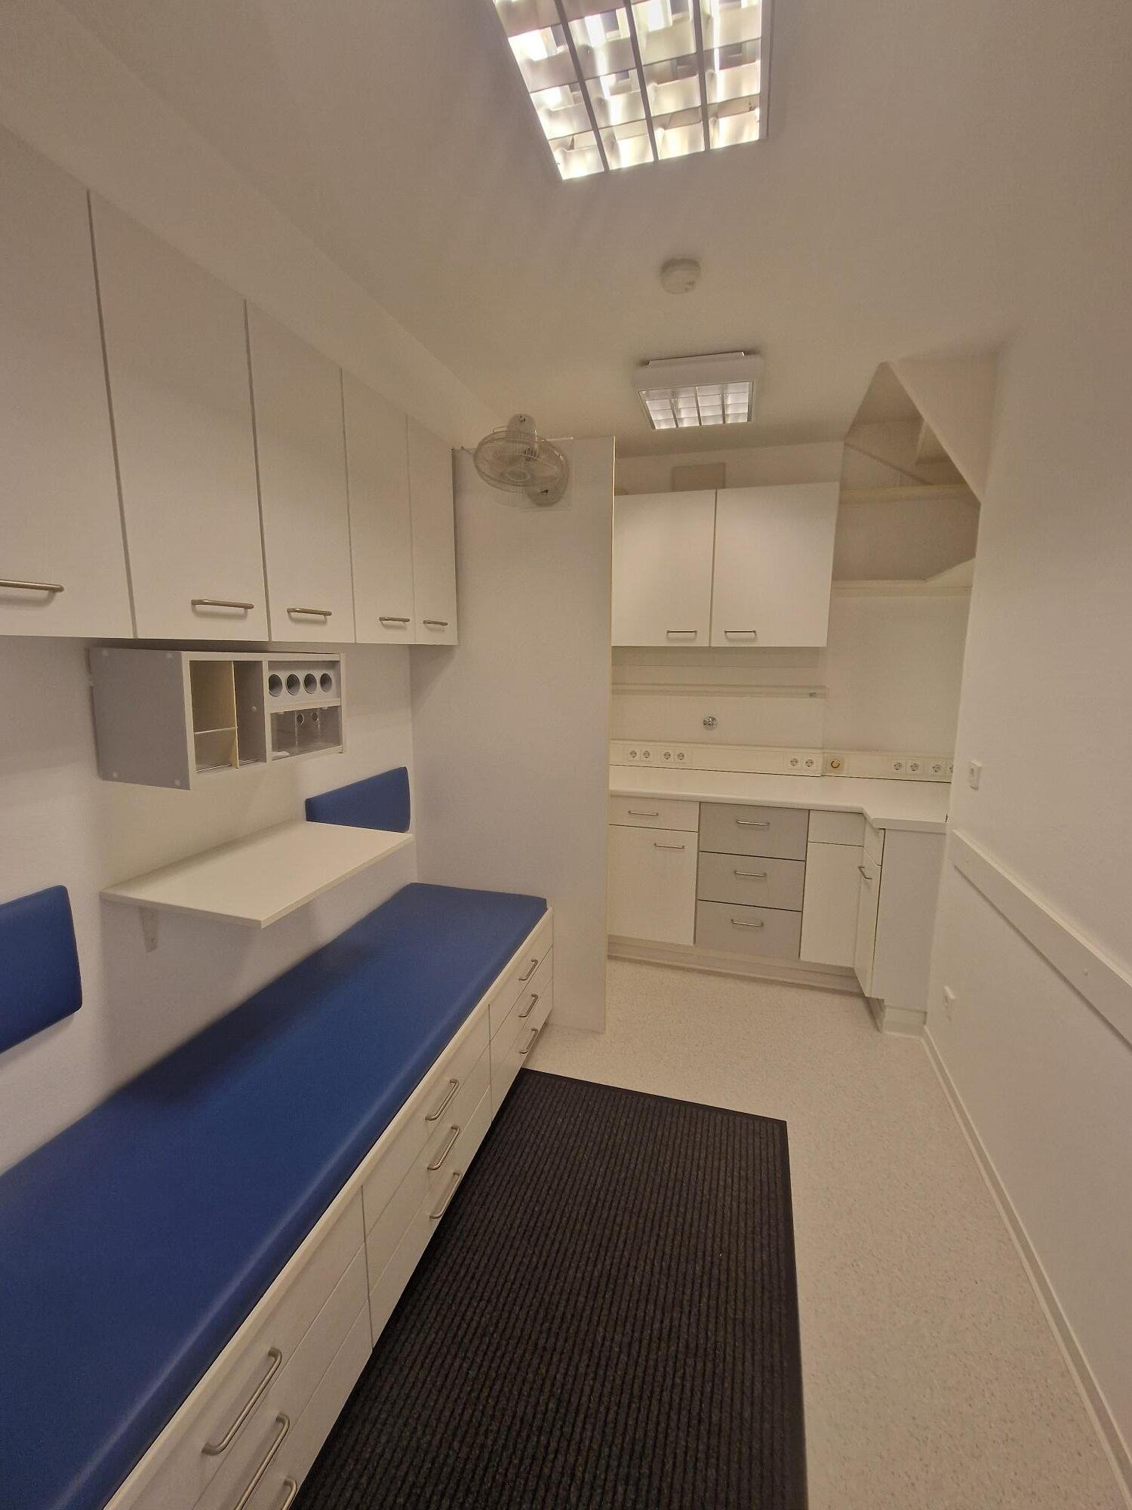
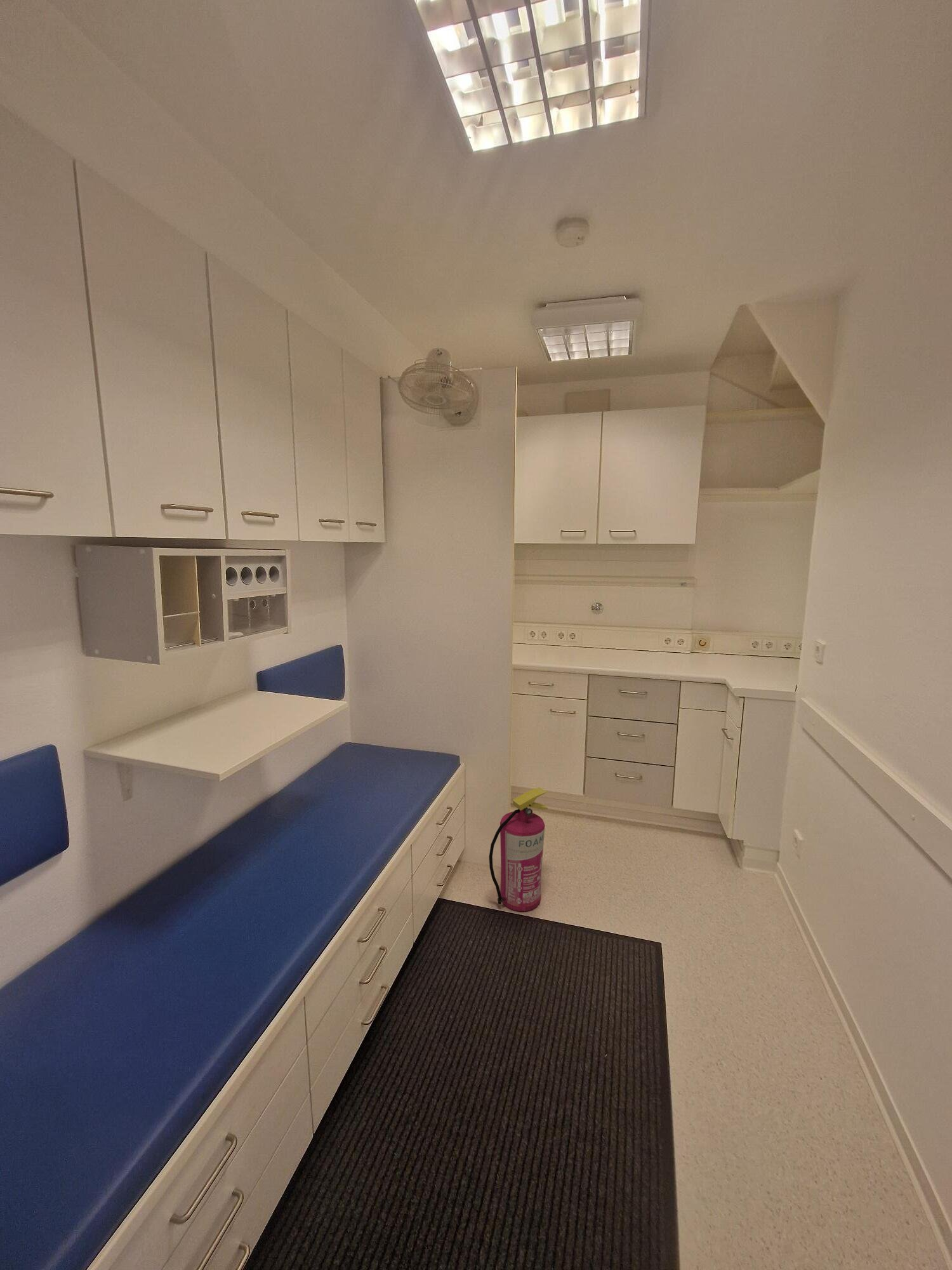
+ fire extinguisher (519, 847)
